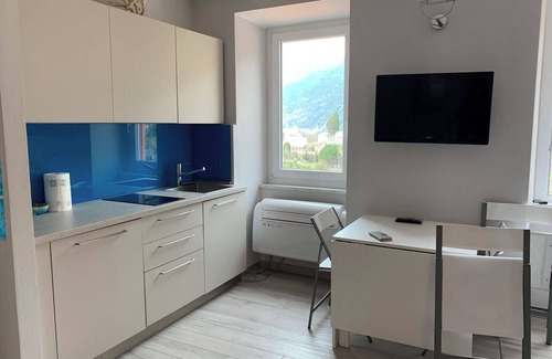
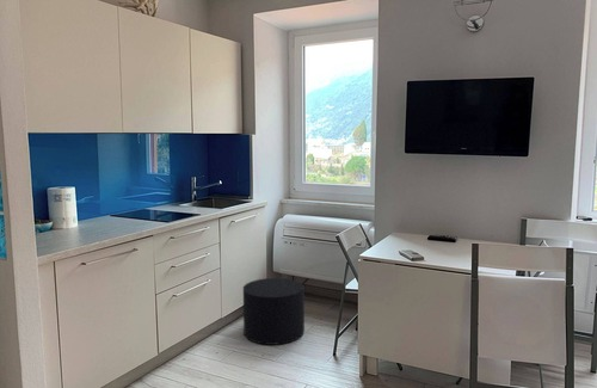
+ stool (273, 309)
